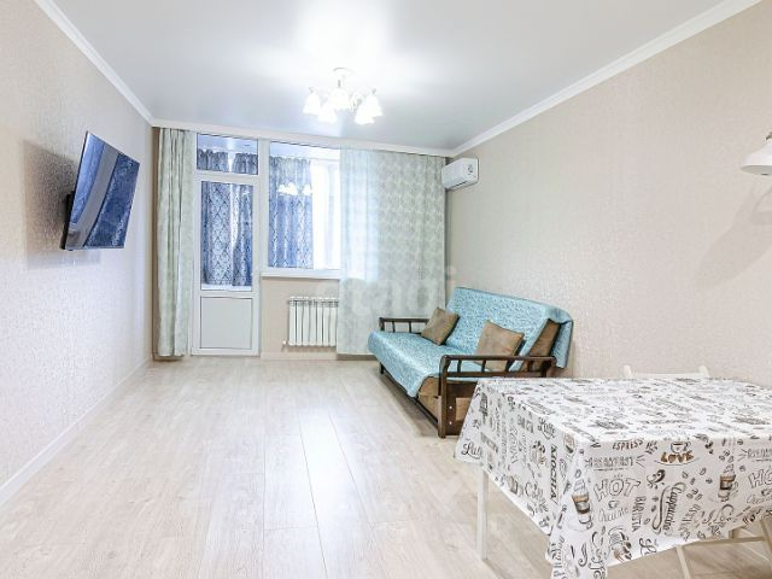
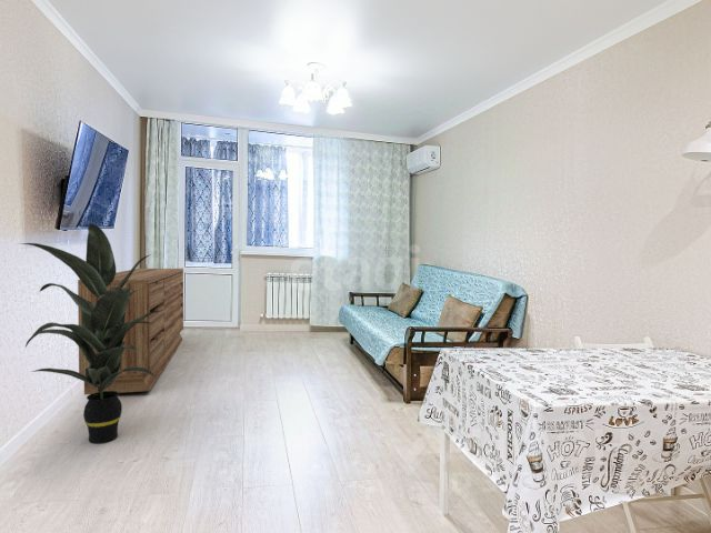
+ indoor plant (93, 333)
+ sideboard (143, 319)
